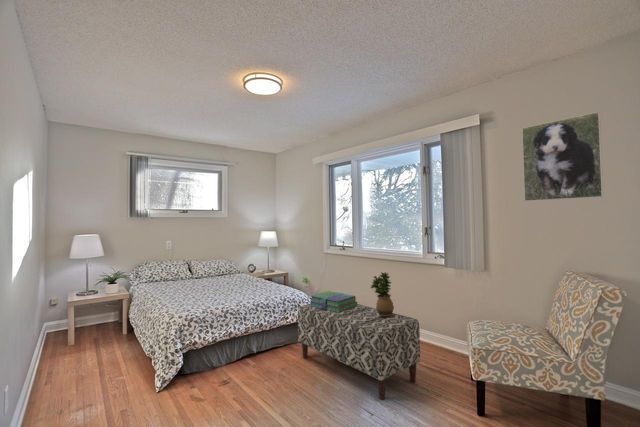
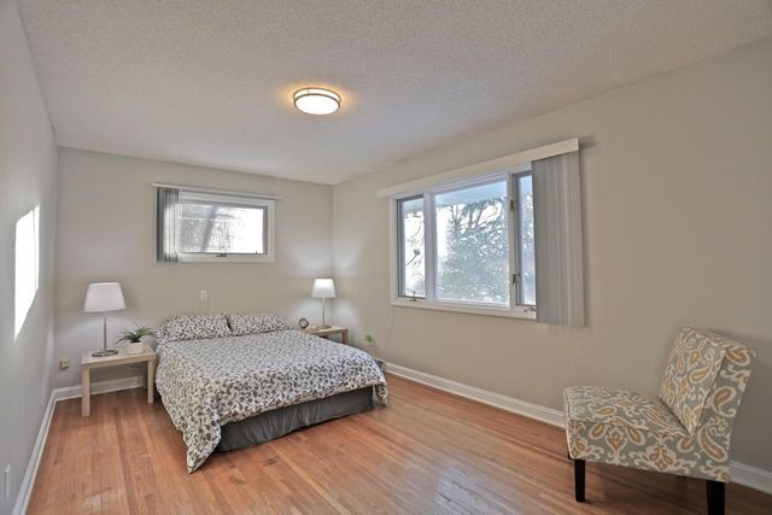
- stack of books (333, 300)
- bench (353, 340)
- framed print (559, 159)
- potted plant (384, 293)
